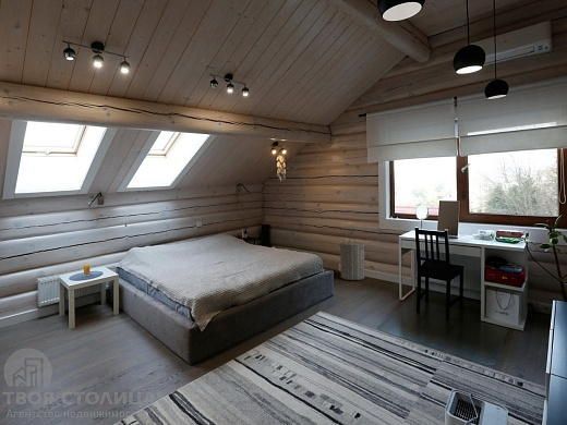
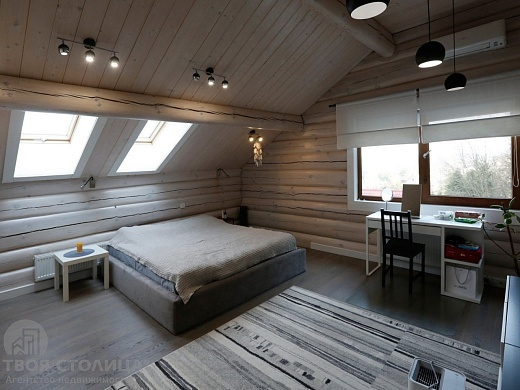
- laundry hamper (352, 257)
